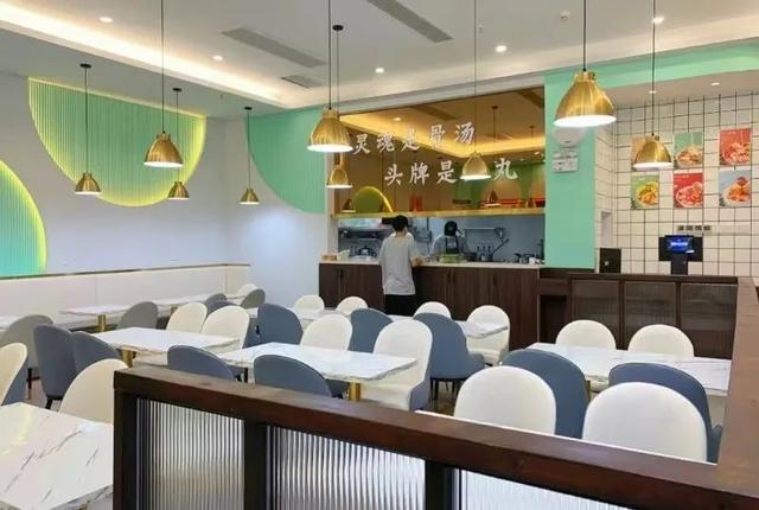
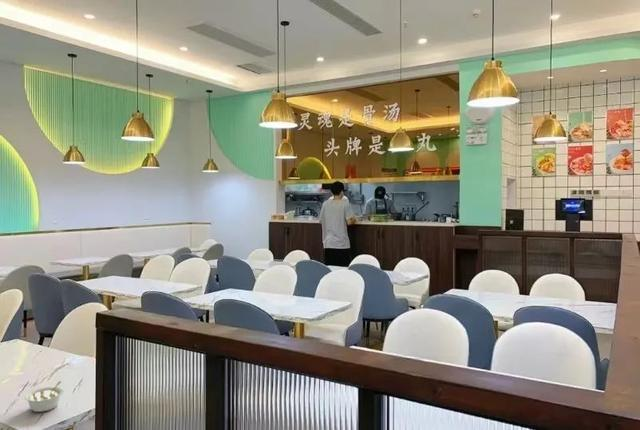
+ legume (44, 398)
